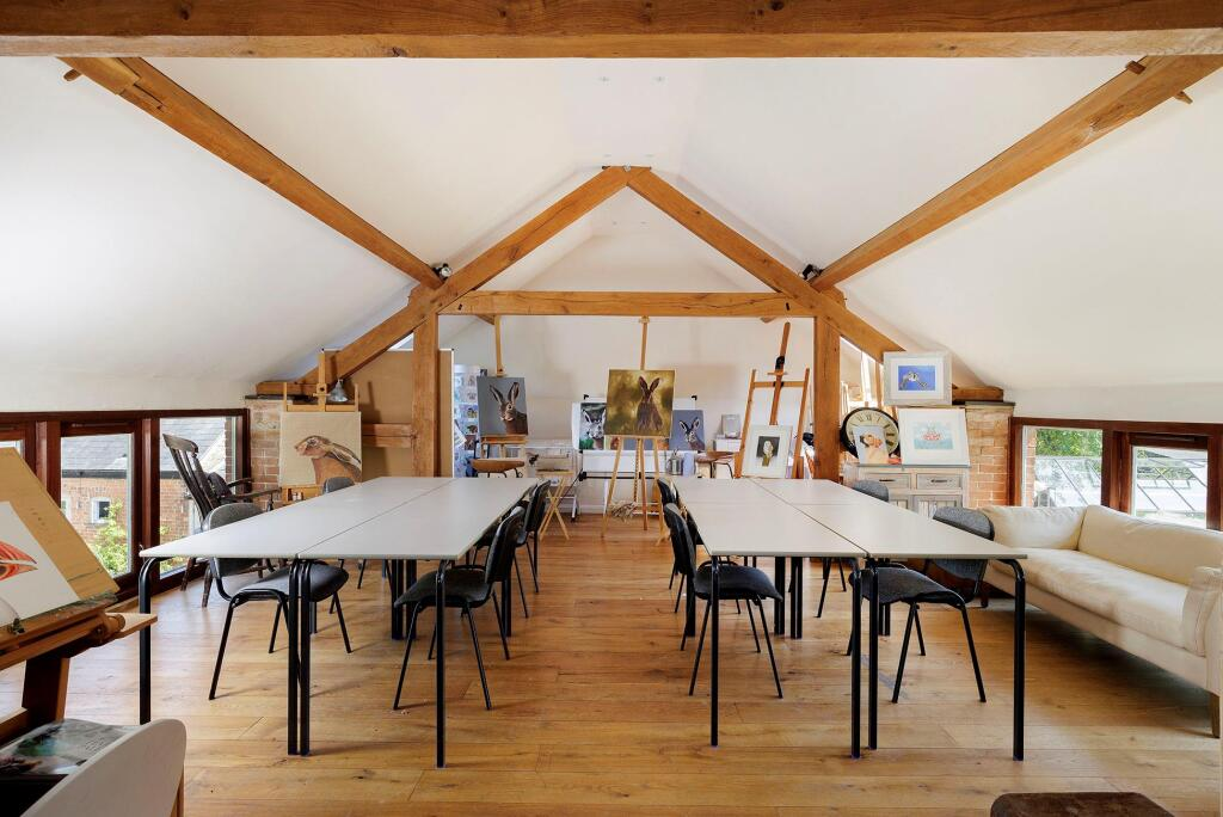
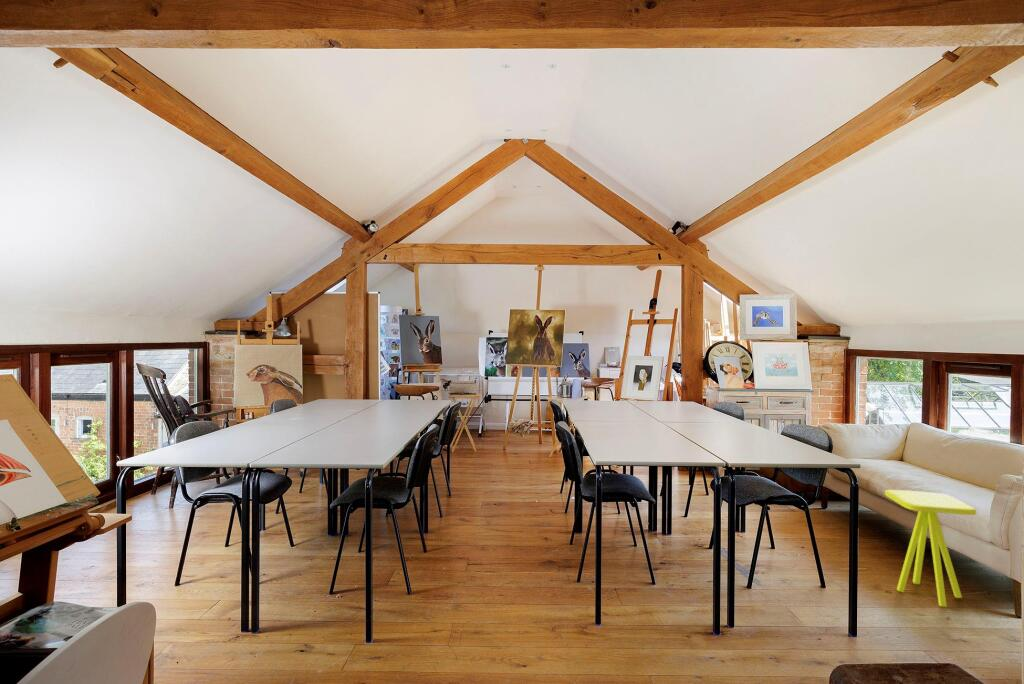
+ side table (924, 546)
